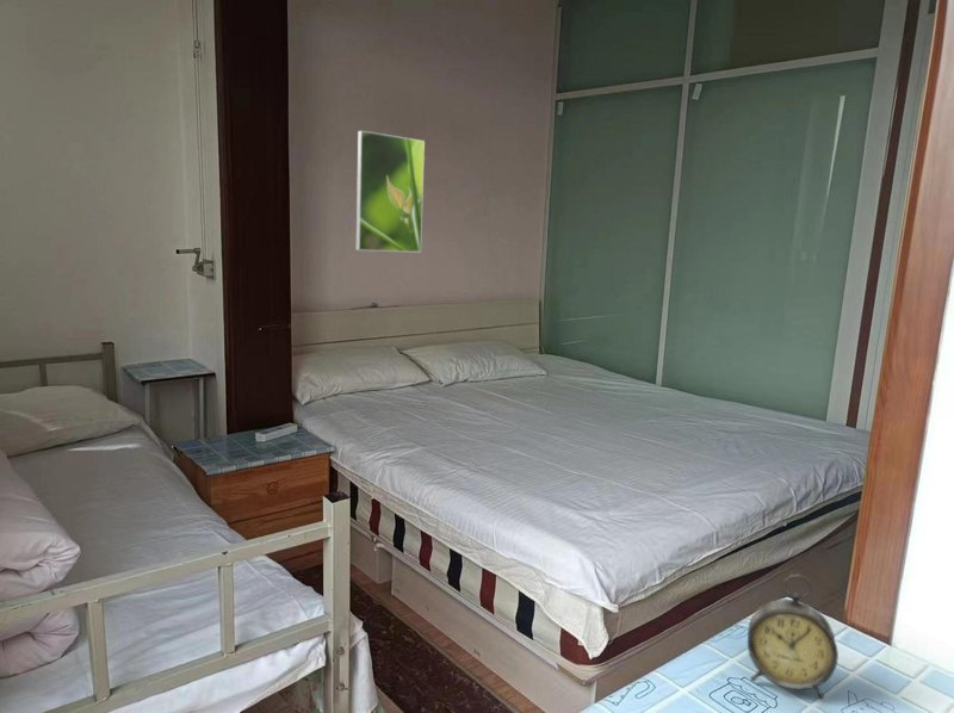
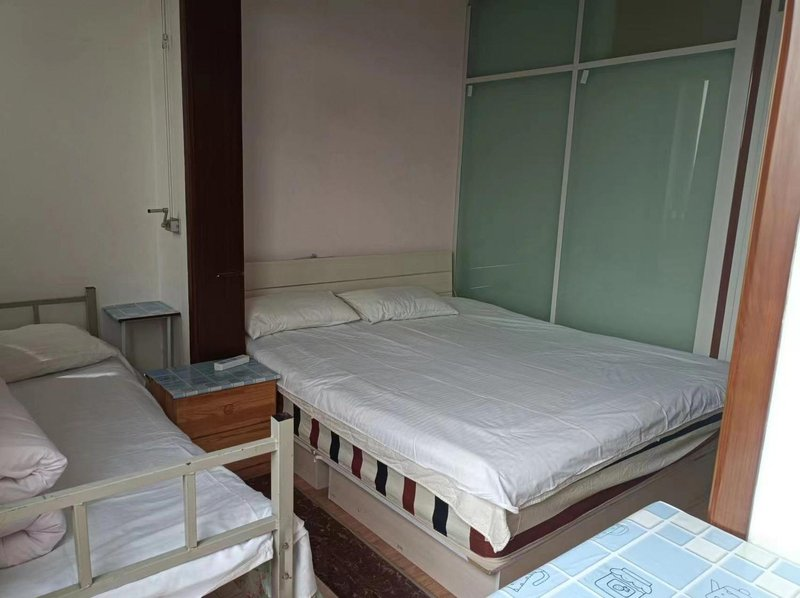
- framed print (390, 194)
- alarm clock (792, 631)
